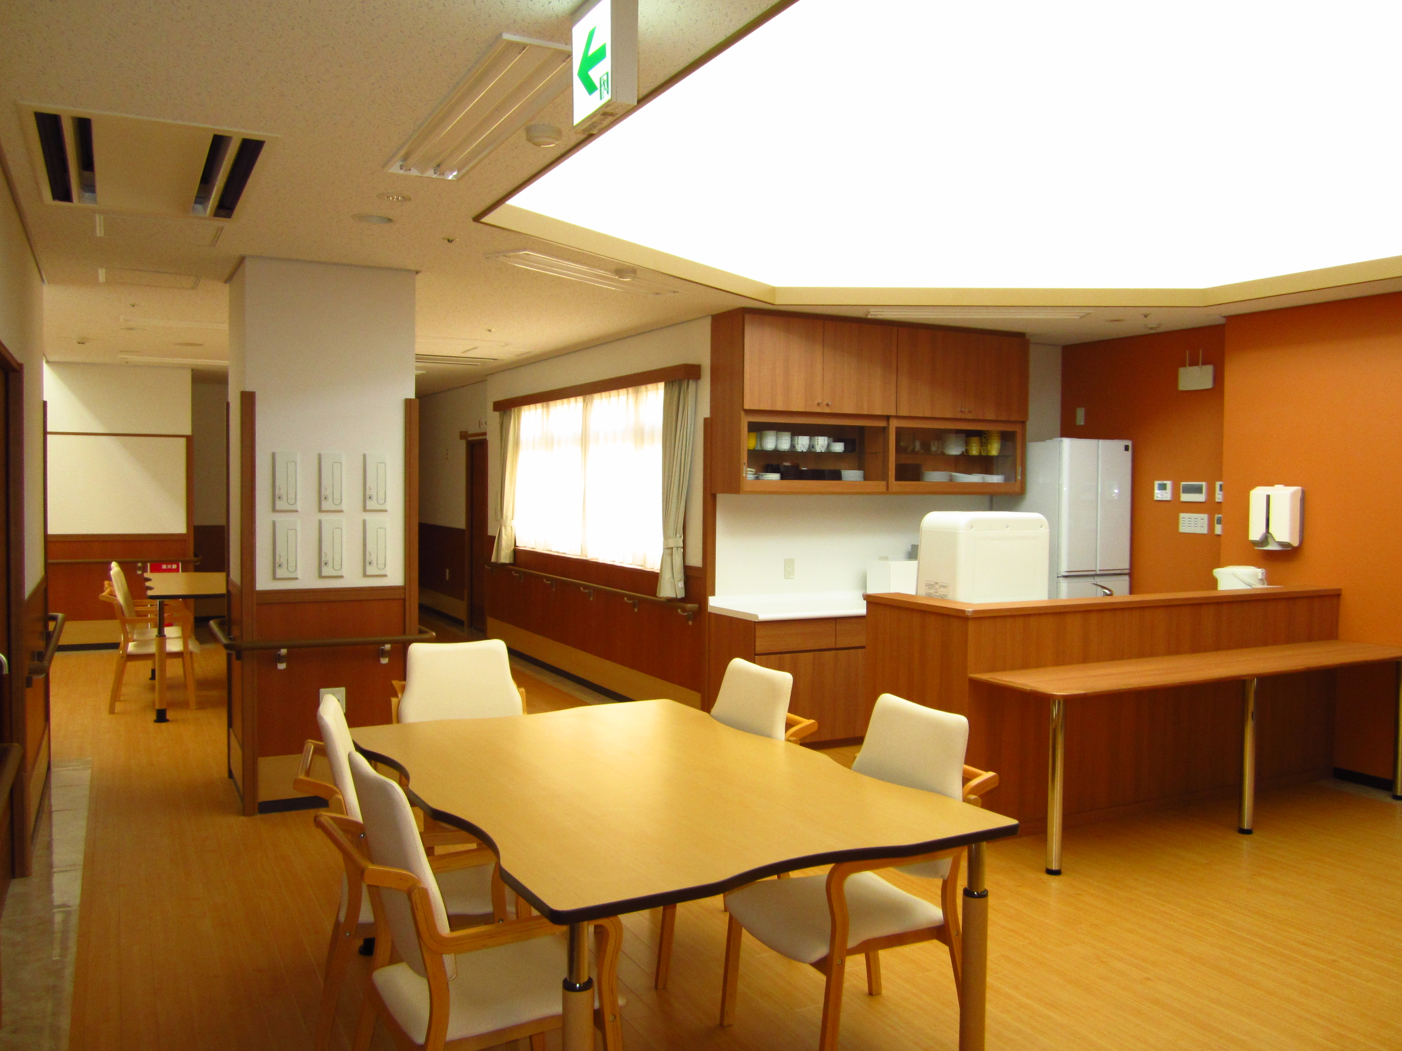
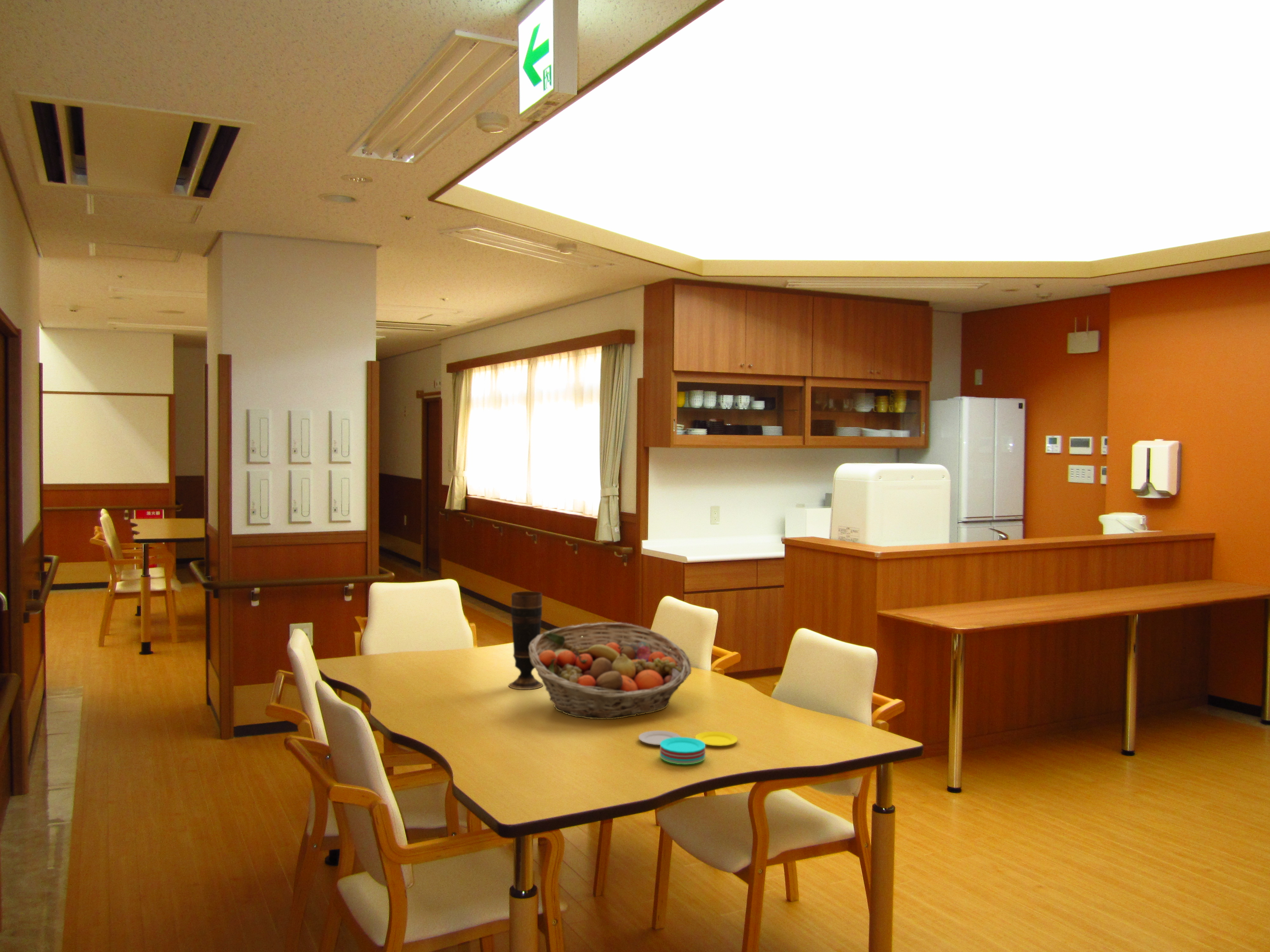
+ plate (680, 738)
+ fruit basket (610, 669)
+ vase (526, 639)
